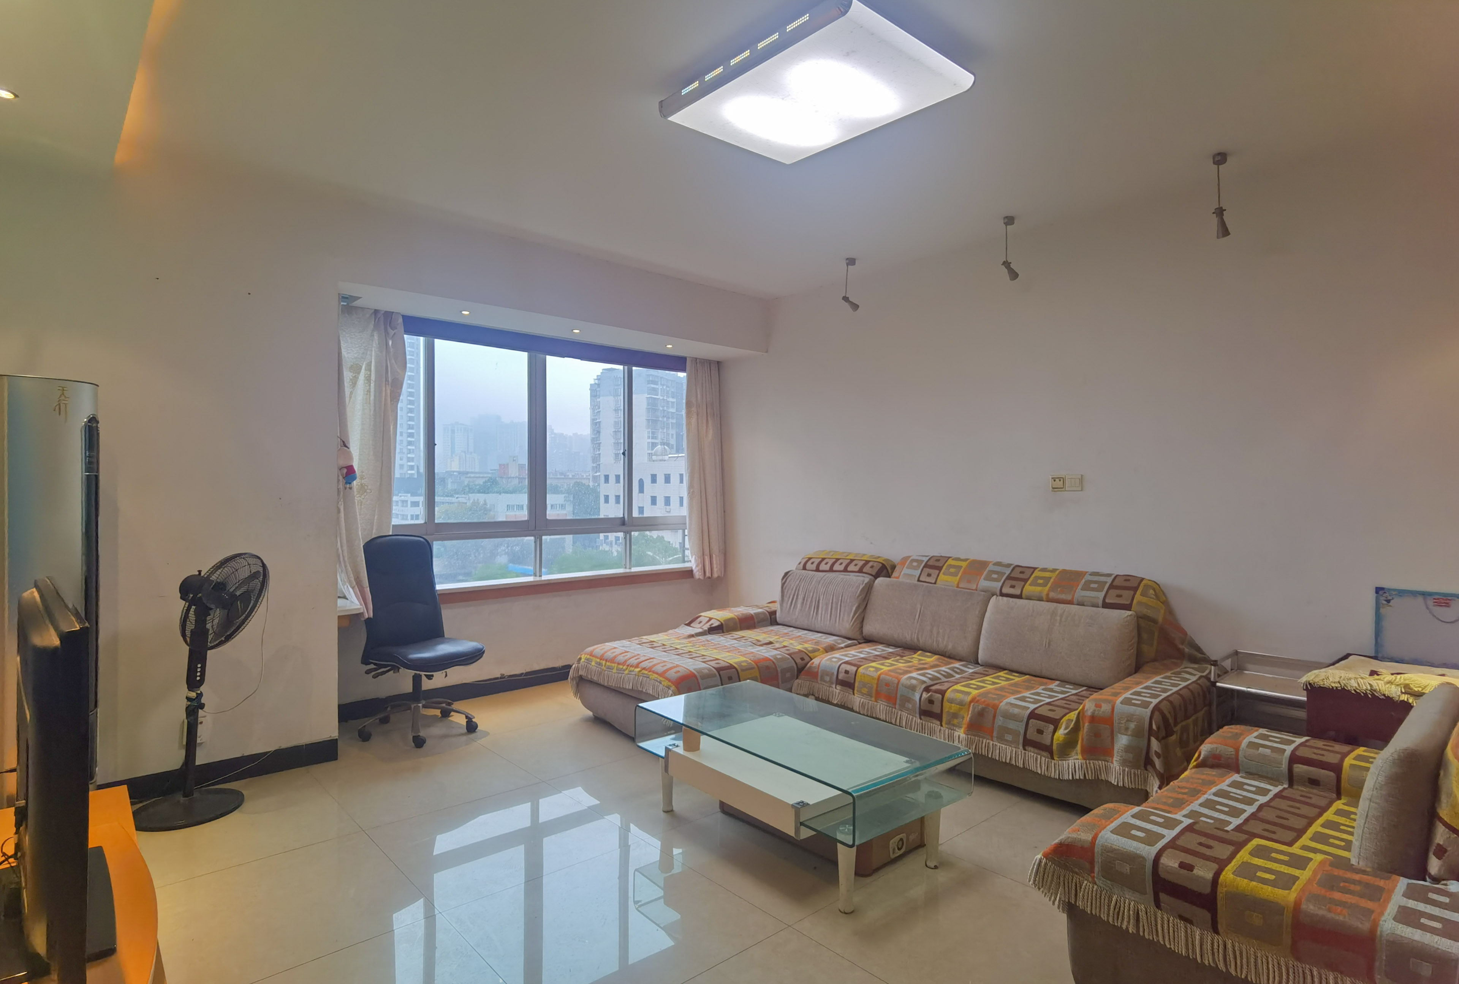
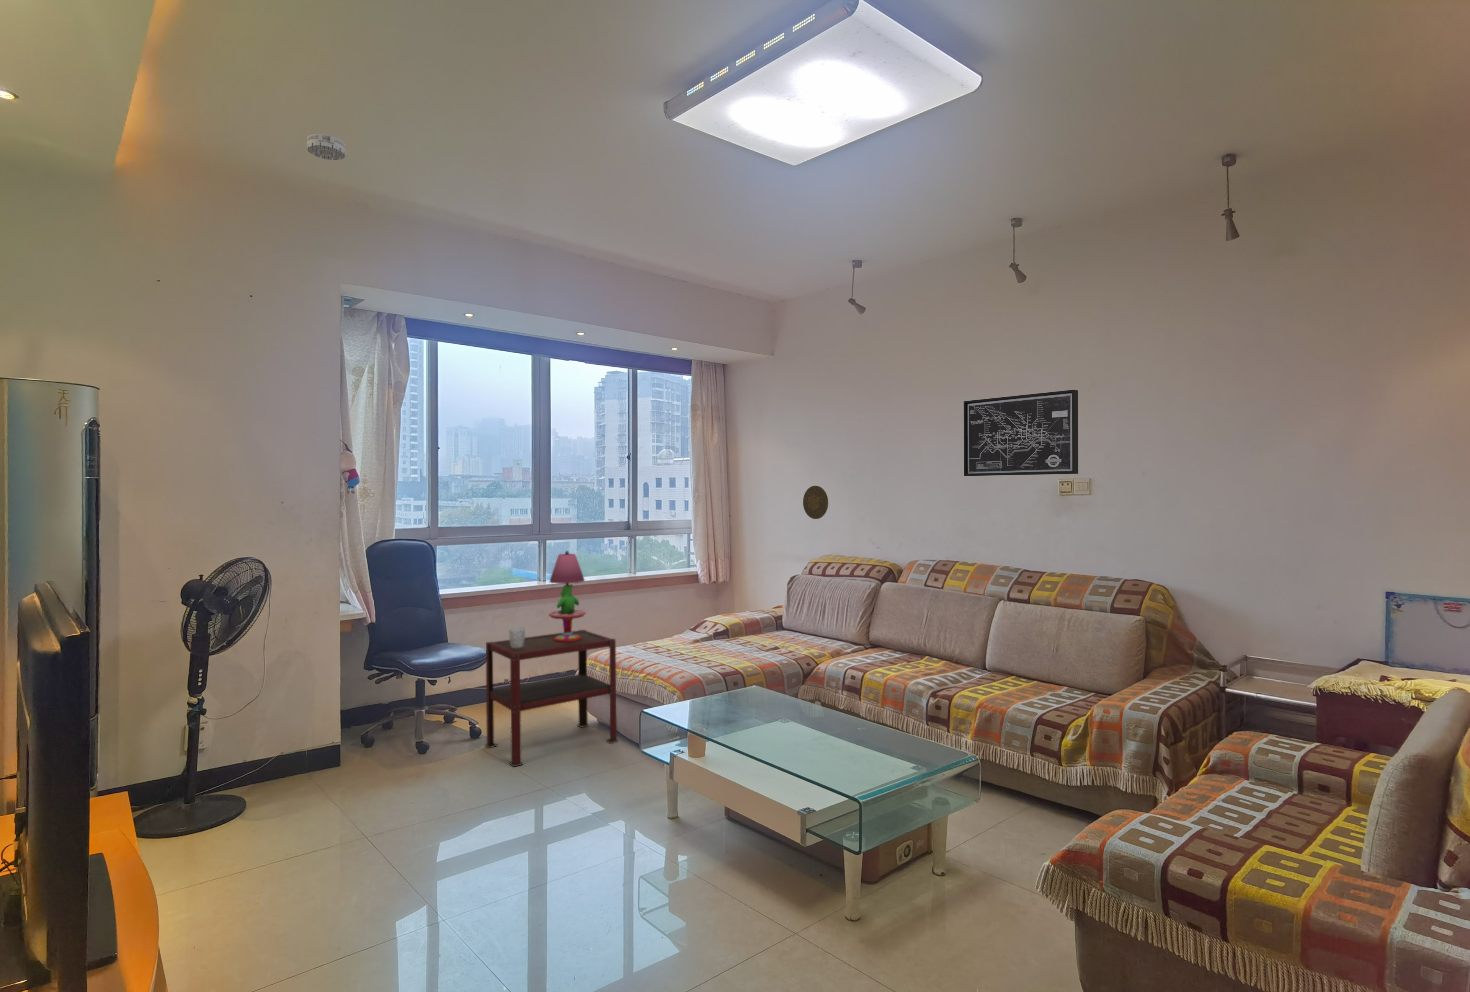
+ wall art (1017, 435)
+ mug (515, 637)
+ decorative plate (815, 503)
+ table lamp (567, 593)
+ side table (551, 692)
+ smoke detector (327, 146)
